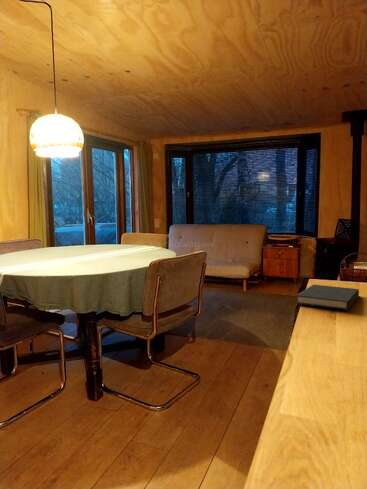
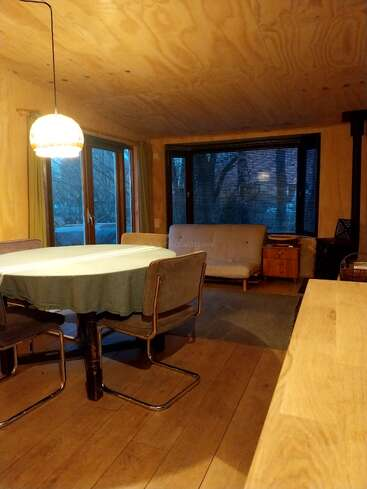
- book (328, 296)
